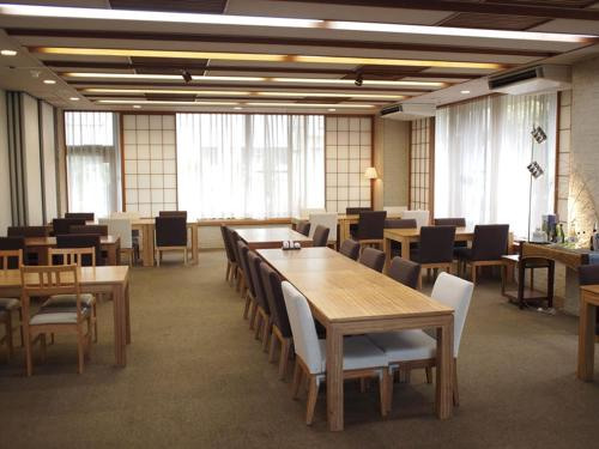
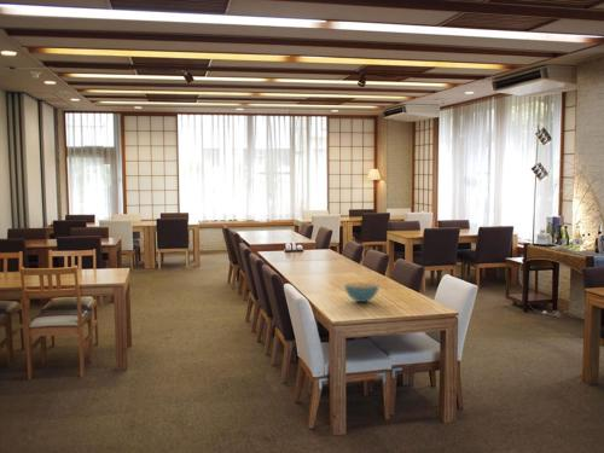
+ cereal bowl (361, 292)
